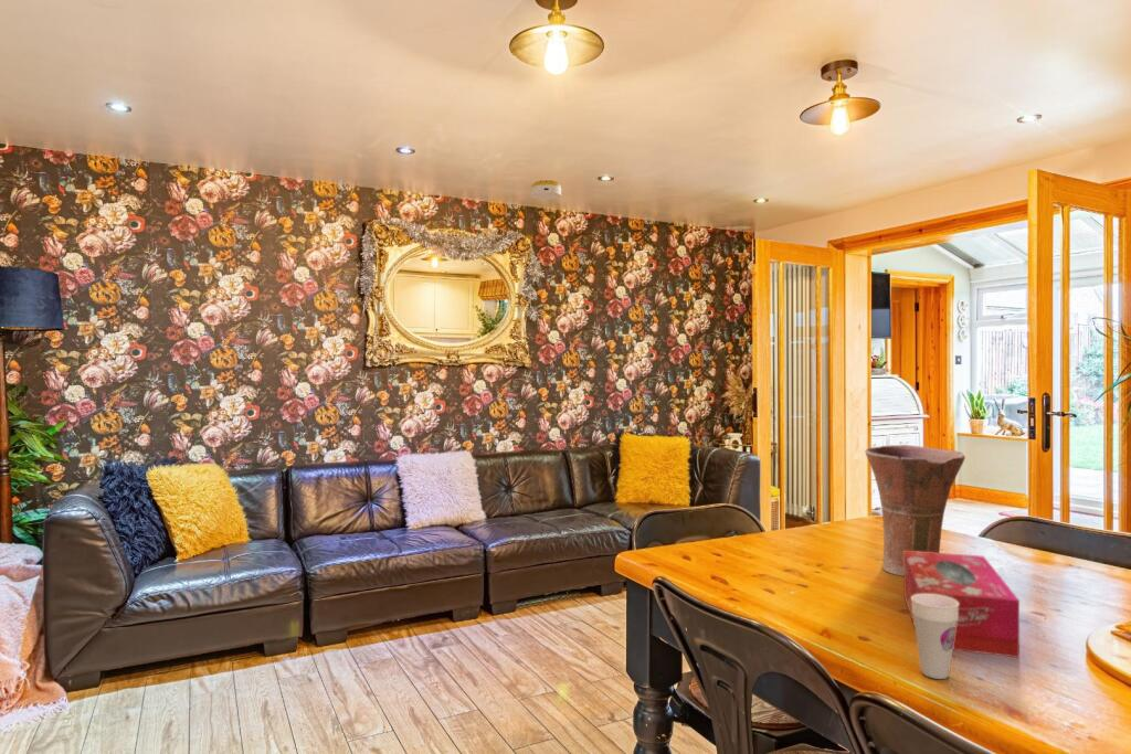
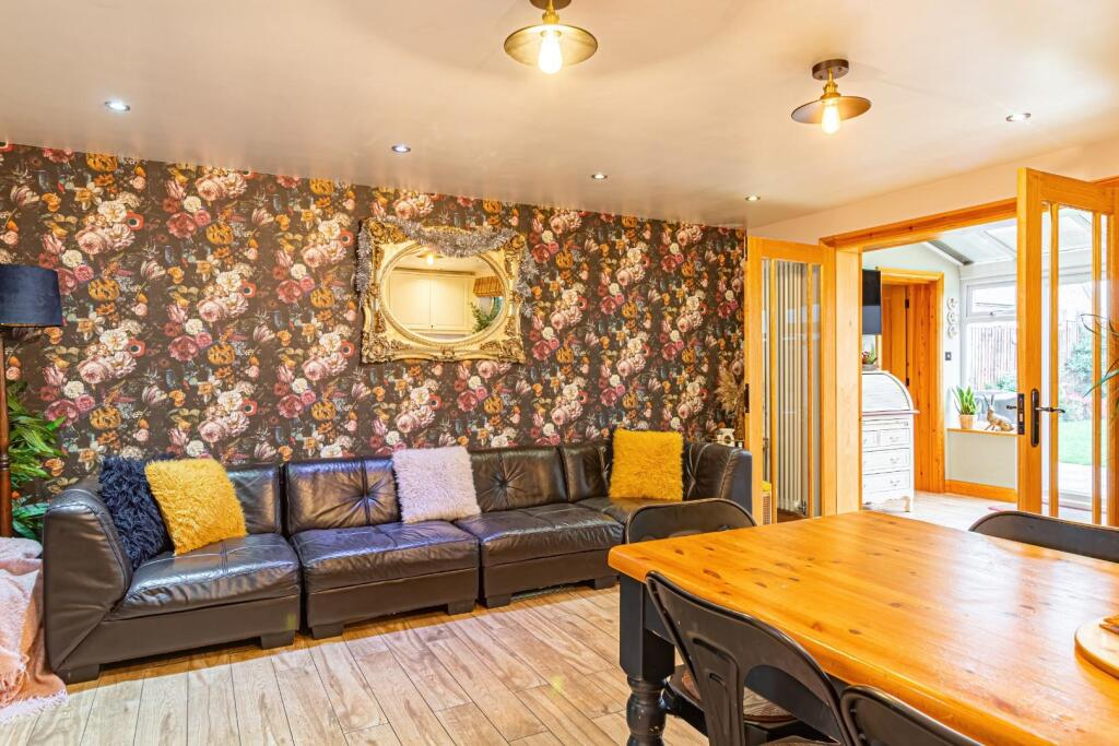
- vase (913, 510)
- cup (934, 637)
- smoke detector (546, 189)
- tissue box (954, 597)
